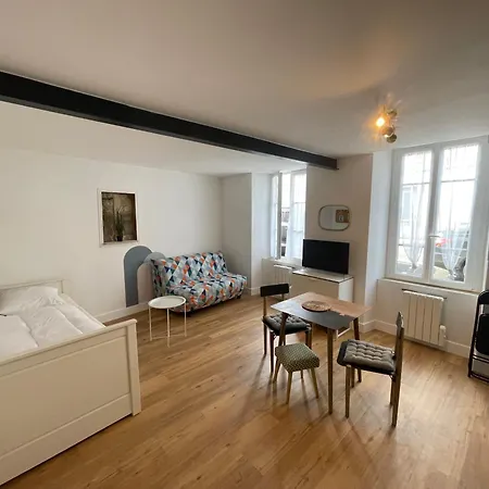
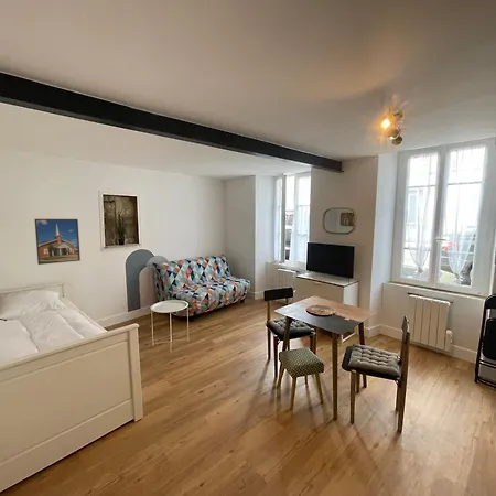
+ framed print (58, 240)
